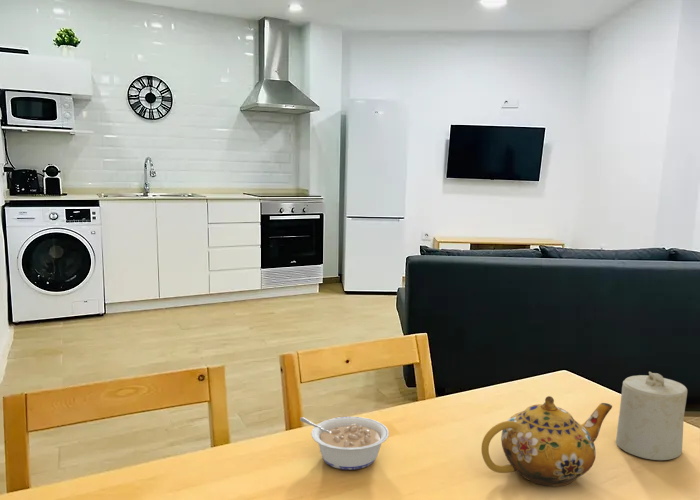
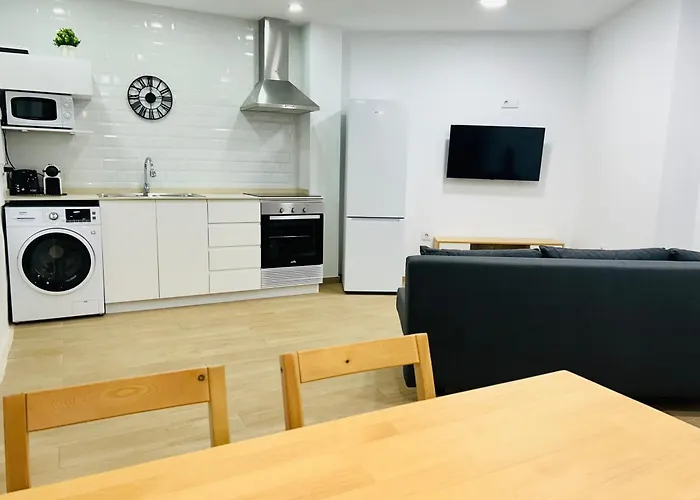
- legume (346, 442)
- teapot (548, 434)
- candle (652, 409)
